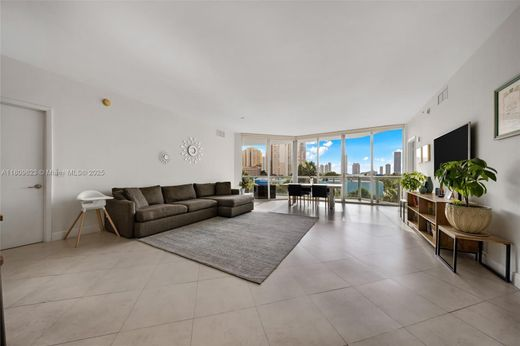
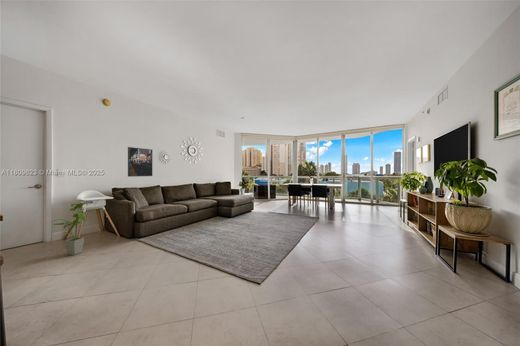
+ house plant (70, 228)
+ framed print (140, 162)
